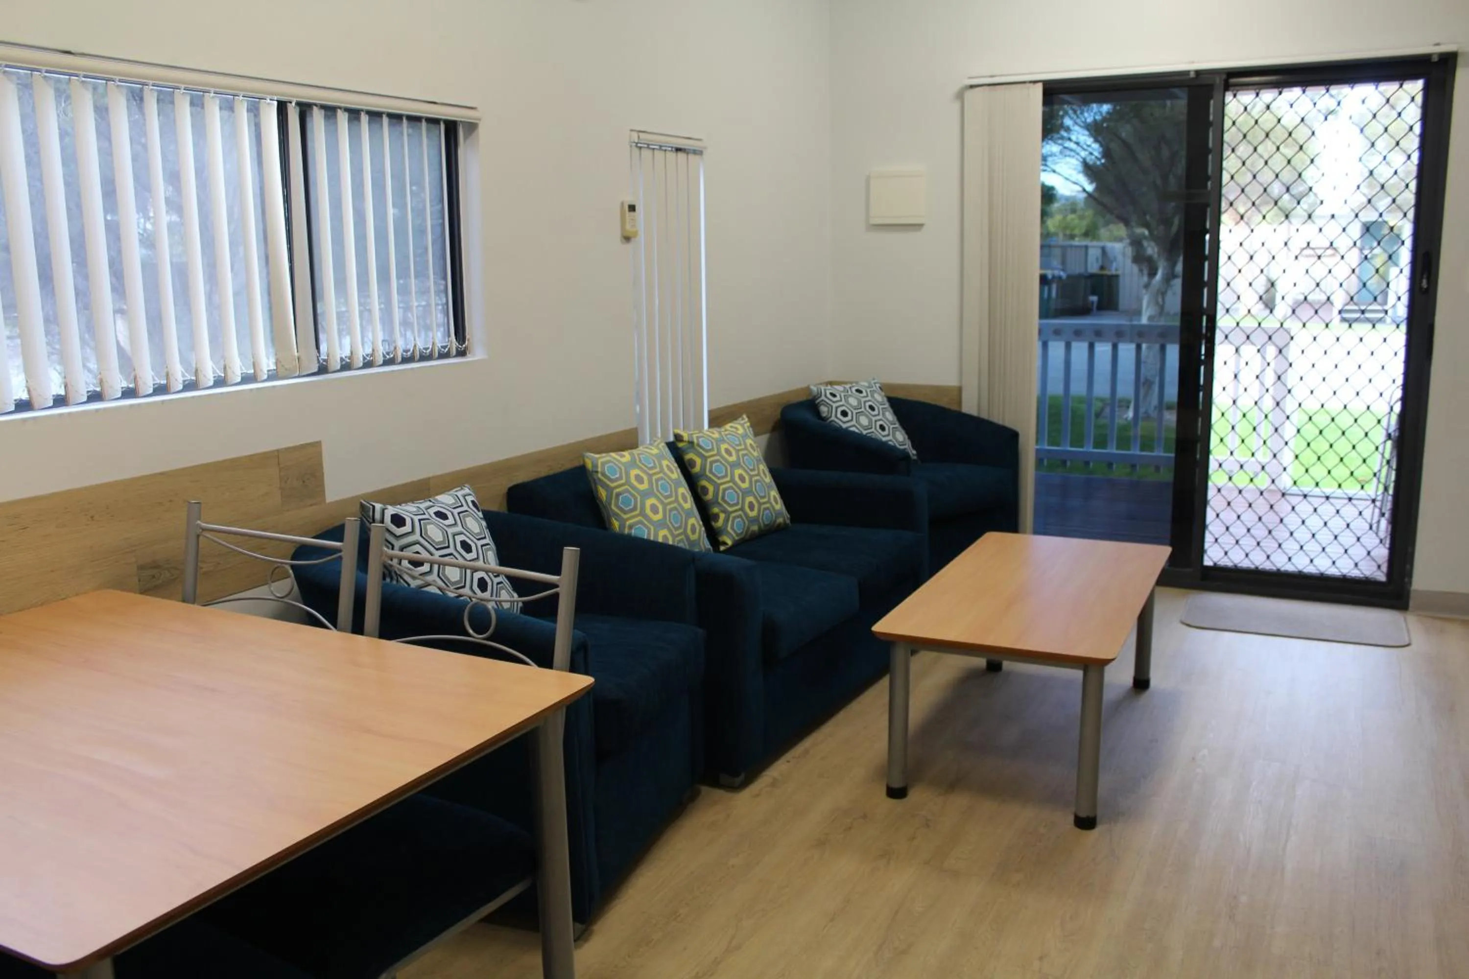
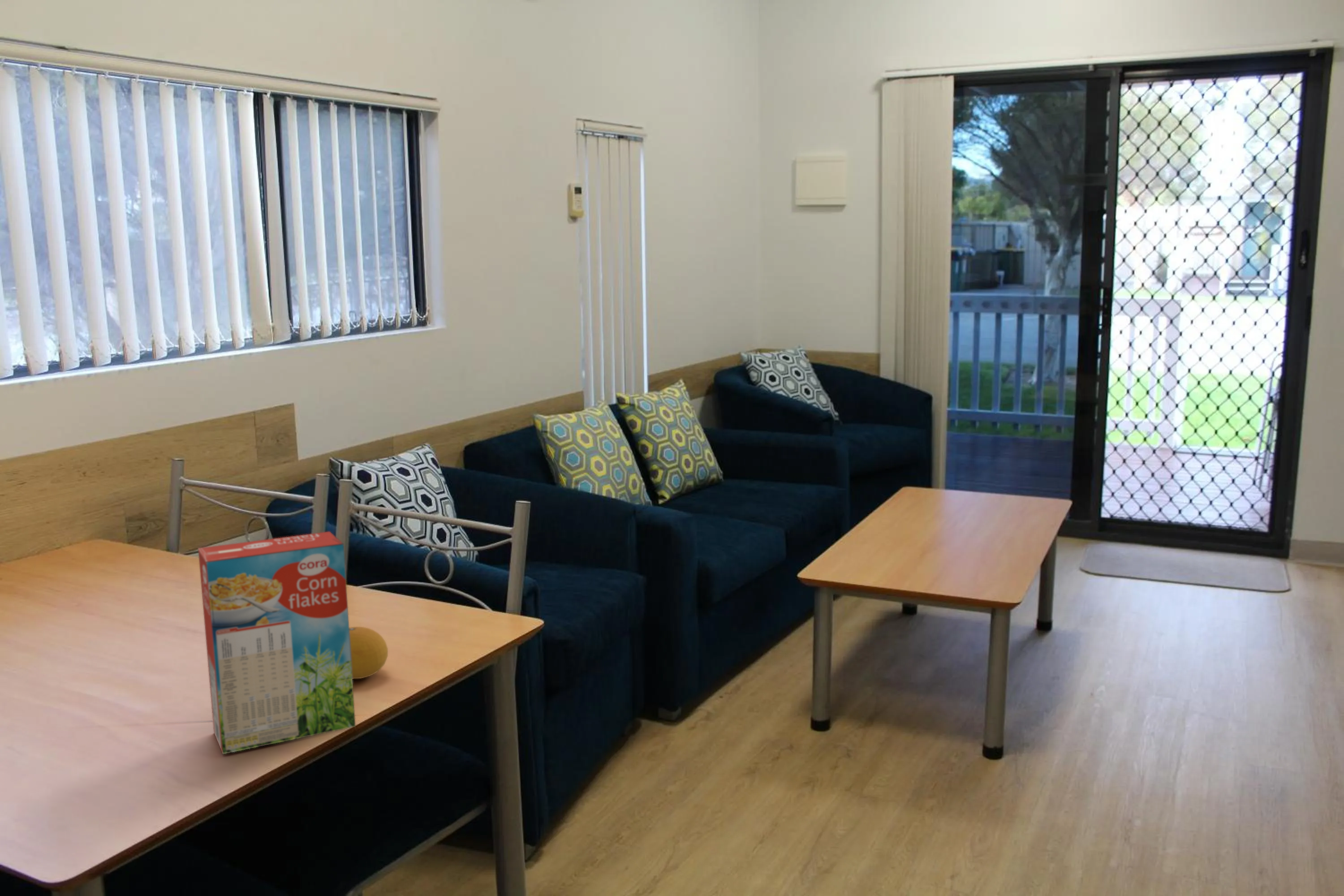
+ cereal box (278, 639)
+ fruit (355, 652)
